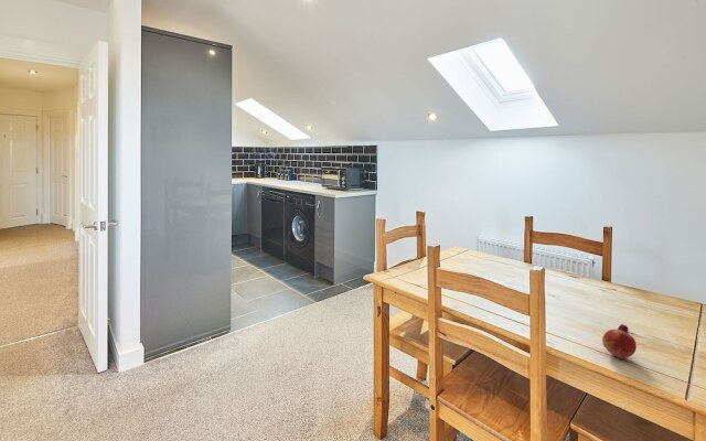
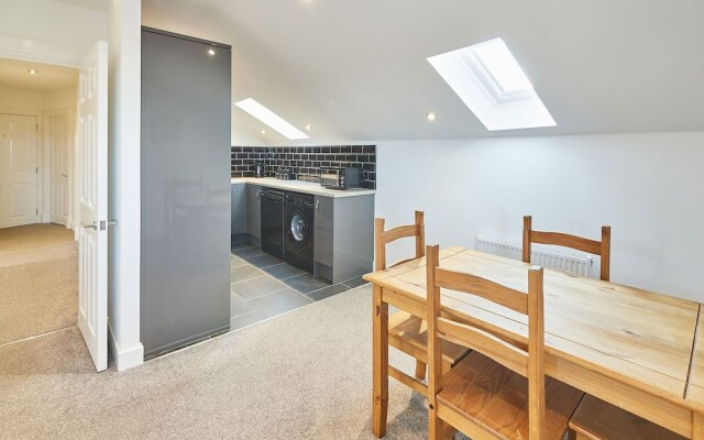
- fruit (619, 341)
